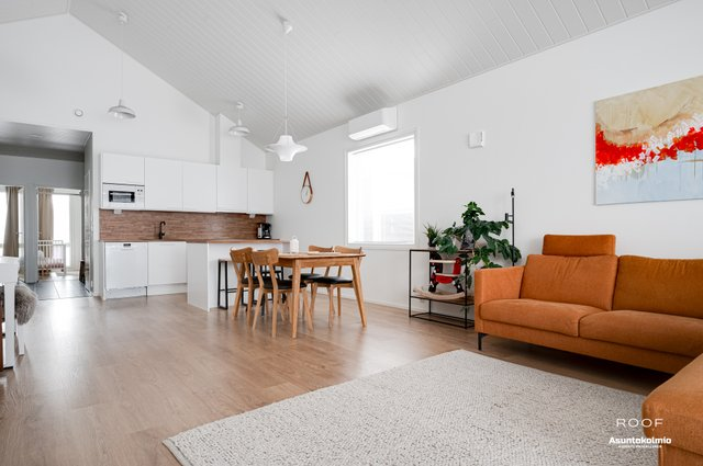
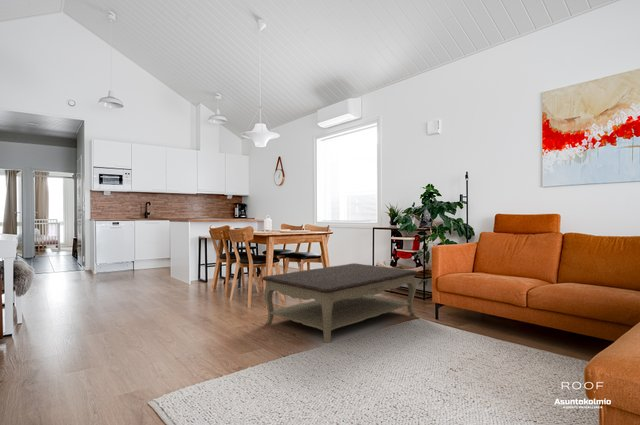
+ coffee table (343, 295)
